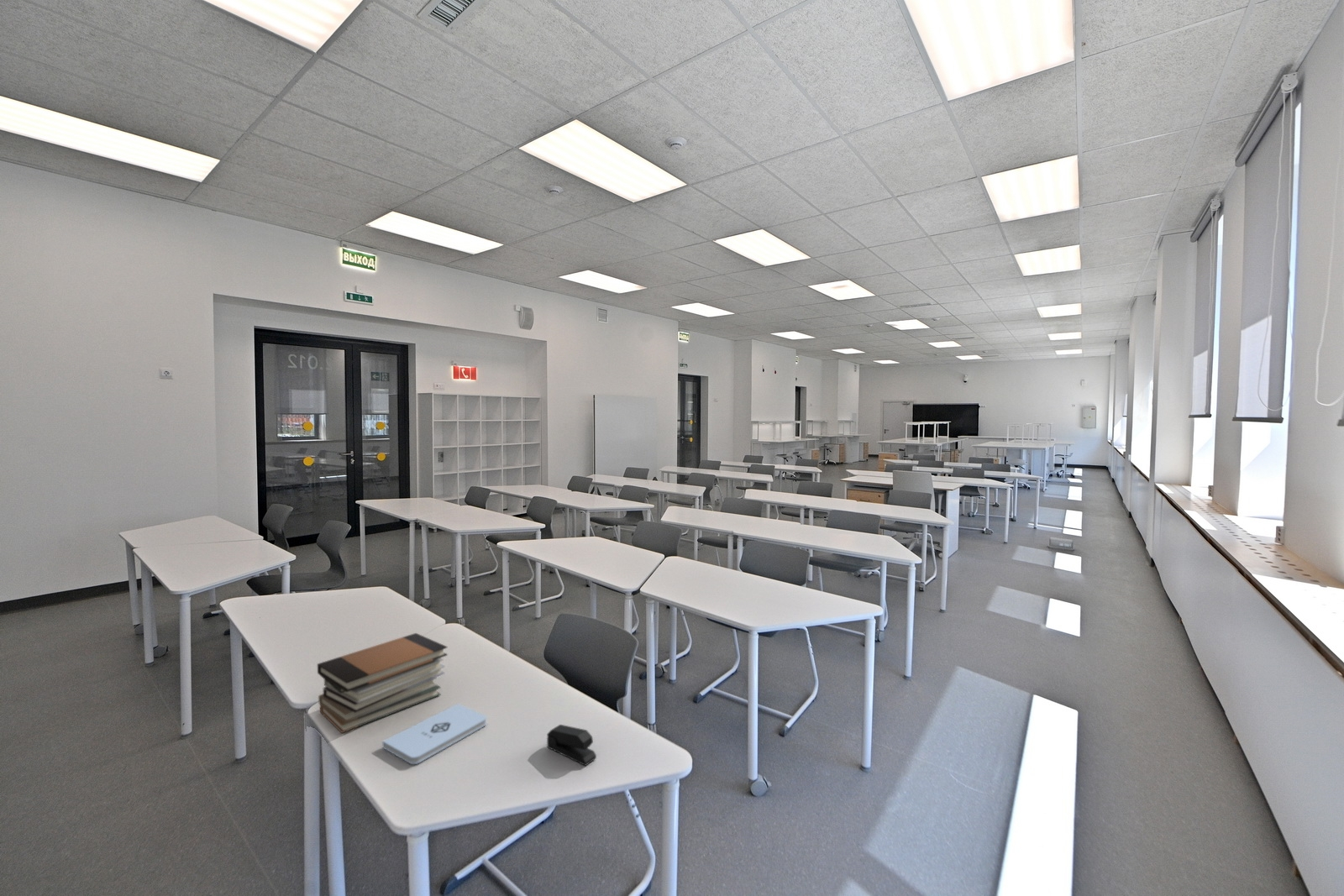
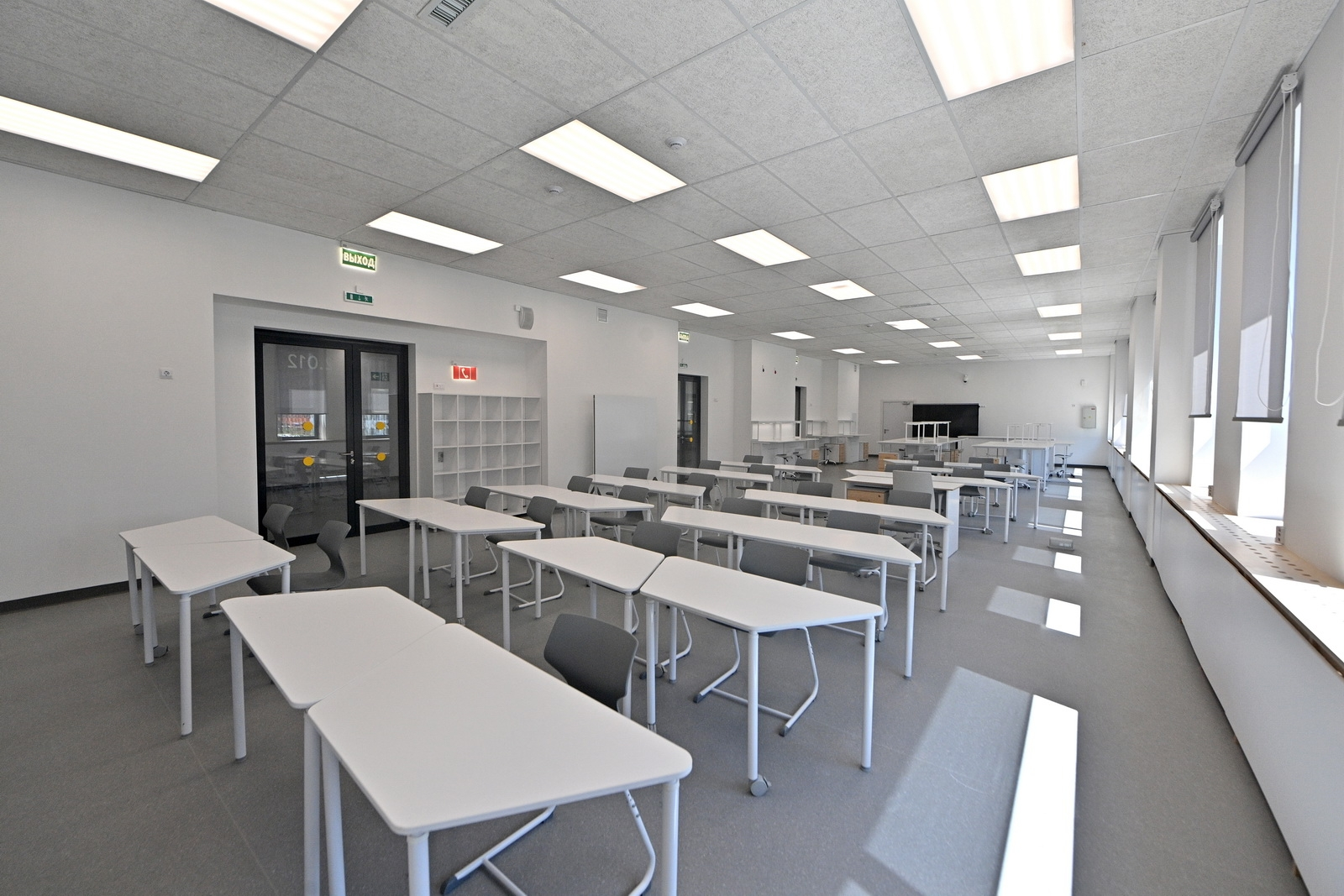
- notepad (438, 731)
- stapler (570, 740)
- book stack (385, 679)
